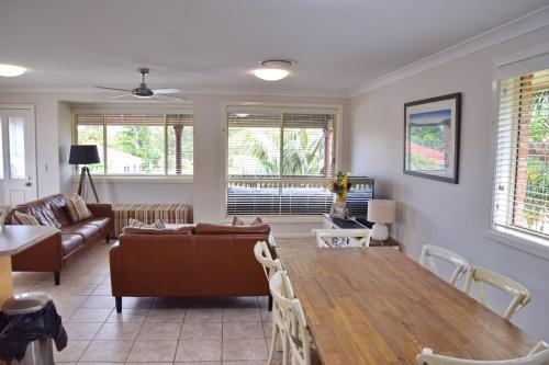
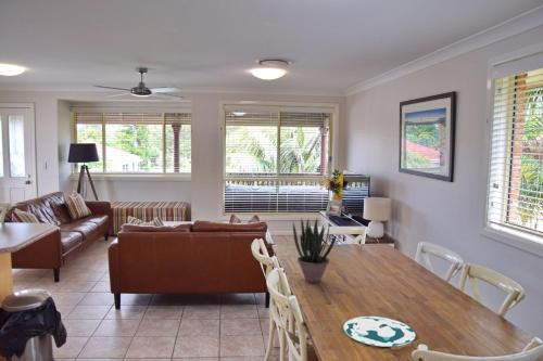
+ plate (378, 326)
+ potted plant (314, 249)
